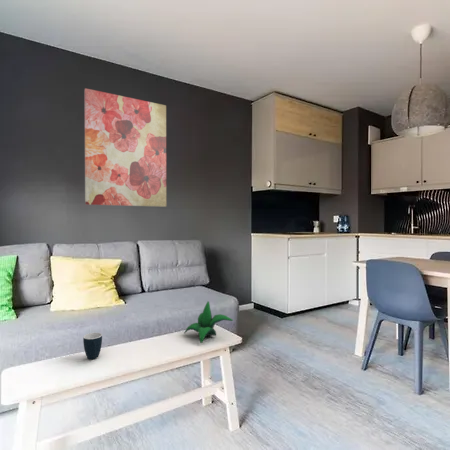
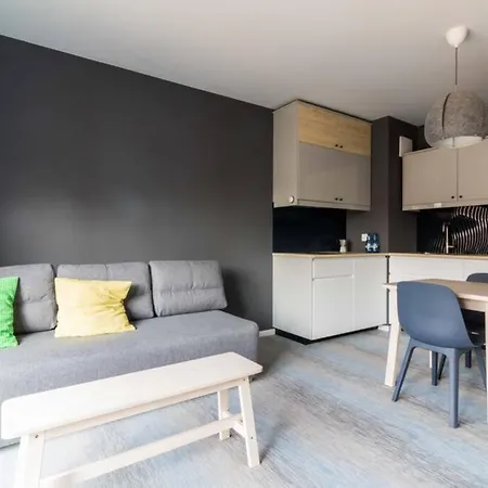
- mug (93, 347)
- wall art (128, 151)
- succulent plant (205, 320)
